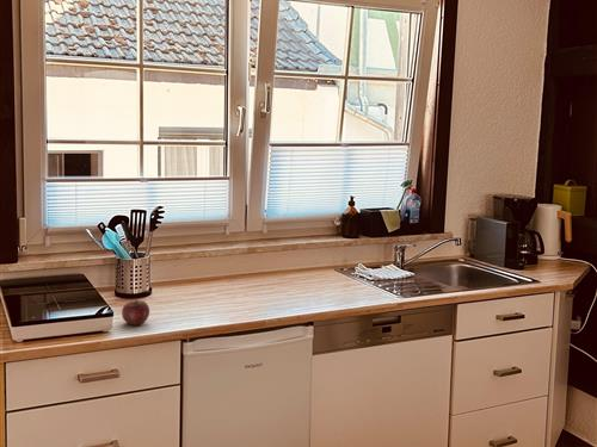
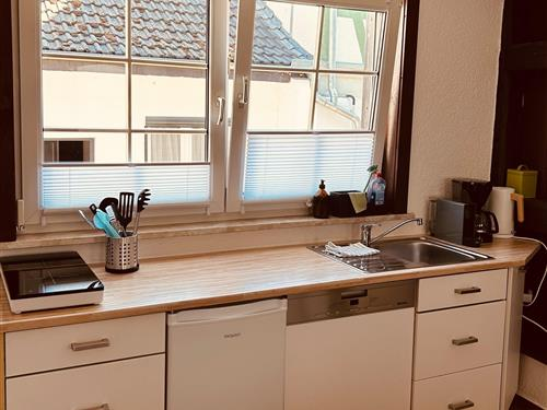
- apple (135, 310)
